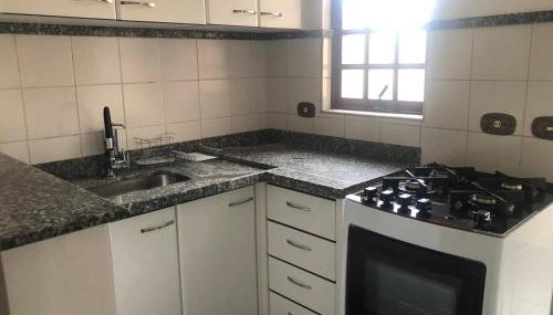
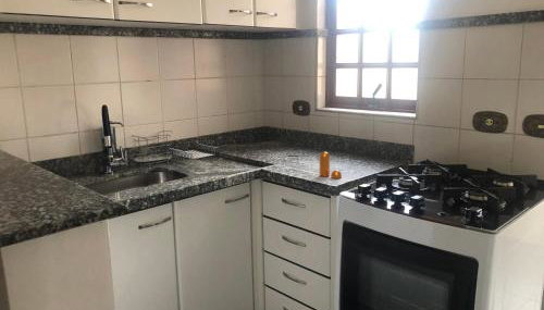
+ pepper shaker (329, 164)
